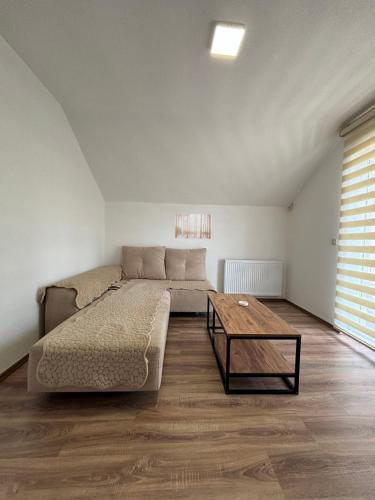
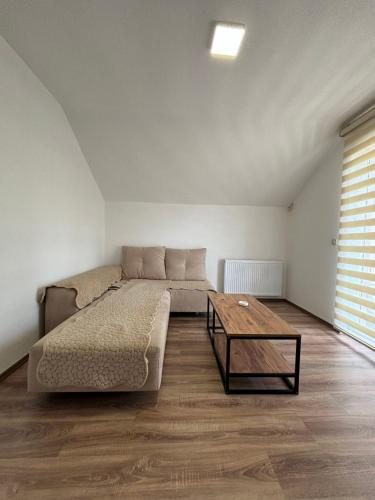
- wall art (193, 226)
